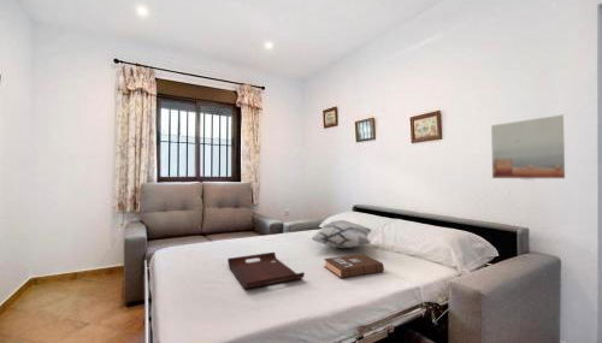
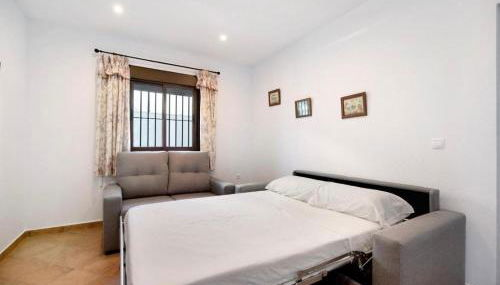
- serving tray (262, 268)
- book (353, 265)
- wall art (524, 149)
- decorative pillow (343, 233)
